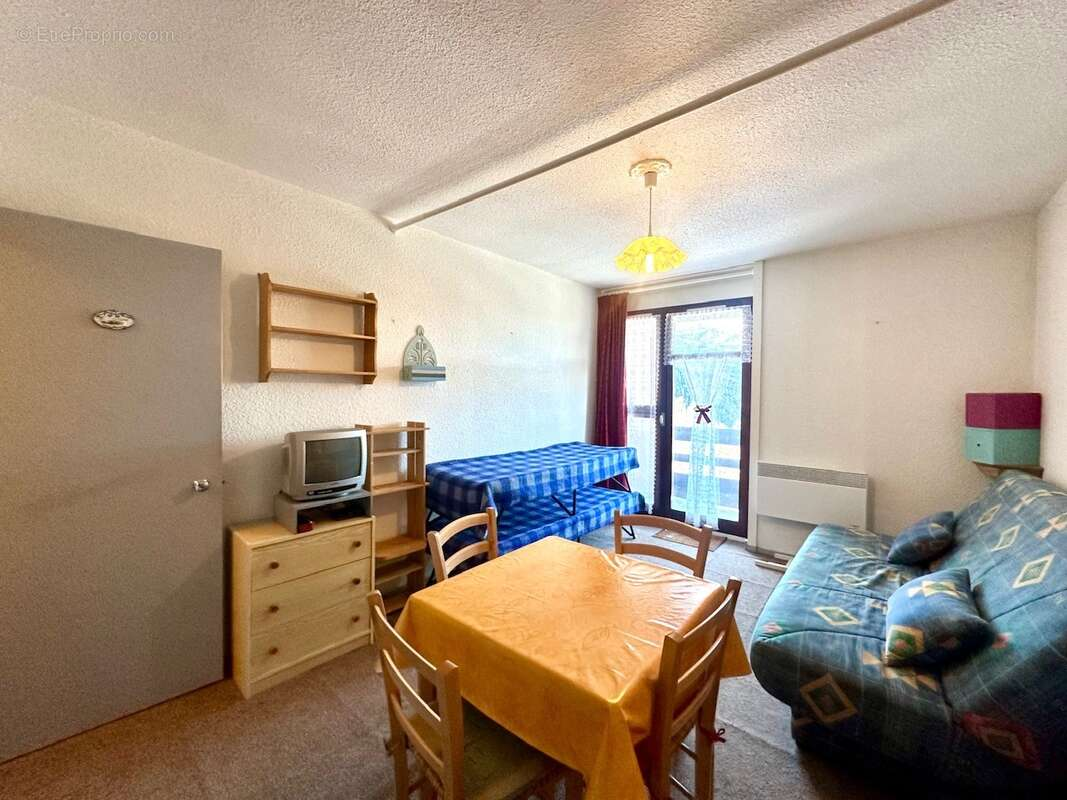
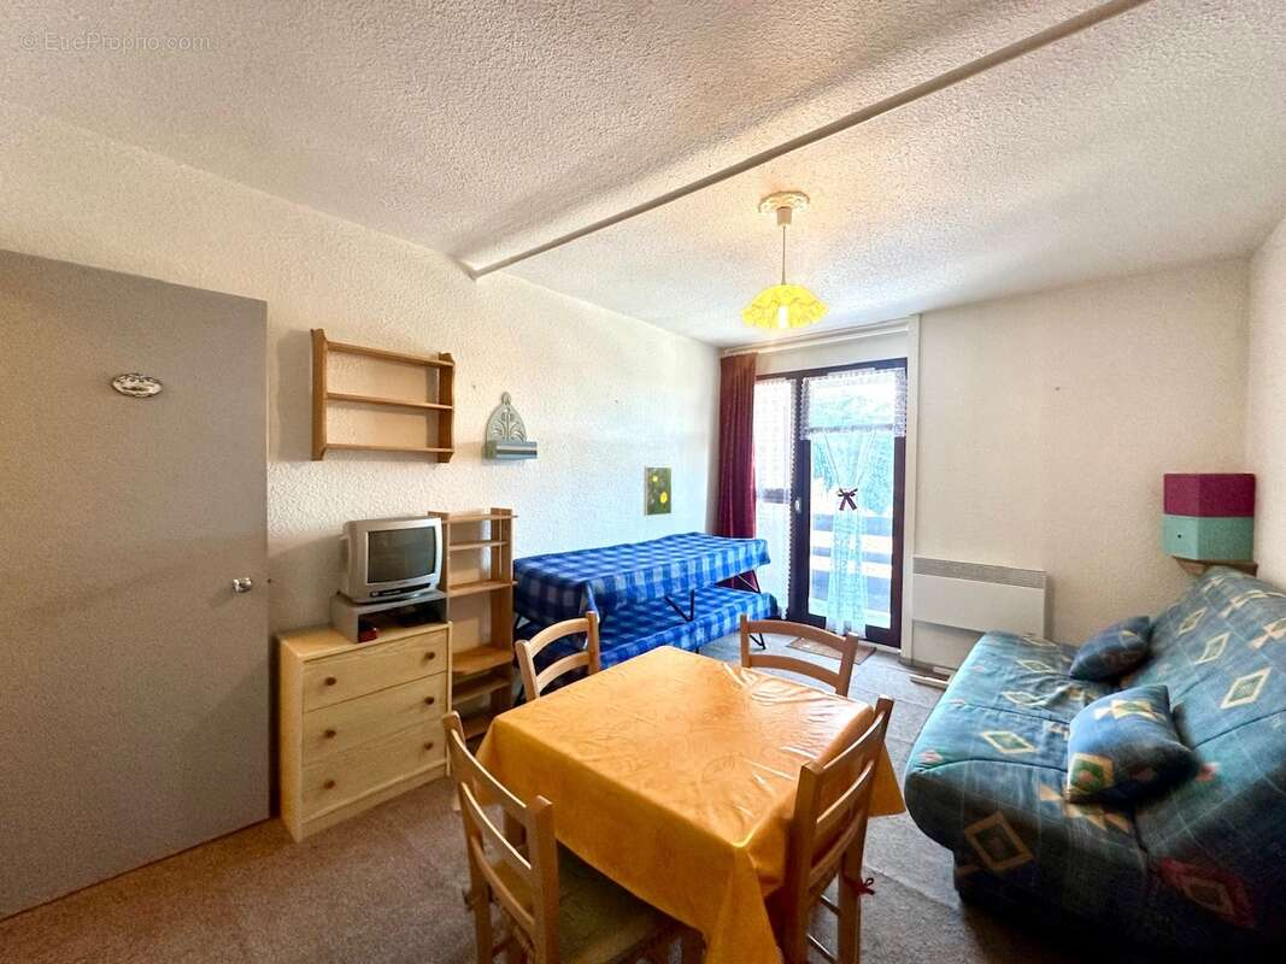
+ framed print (658, 490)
